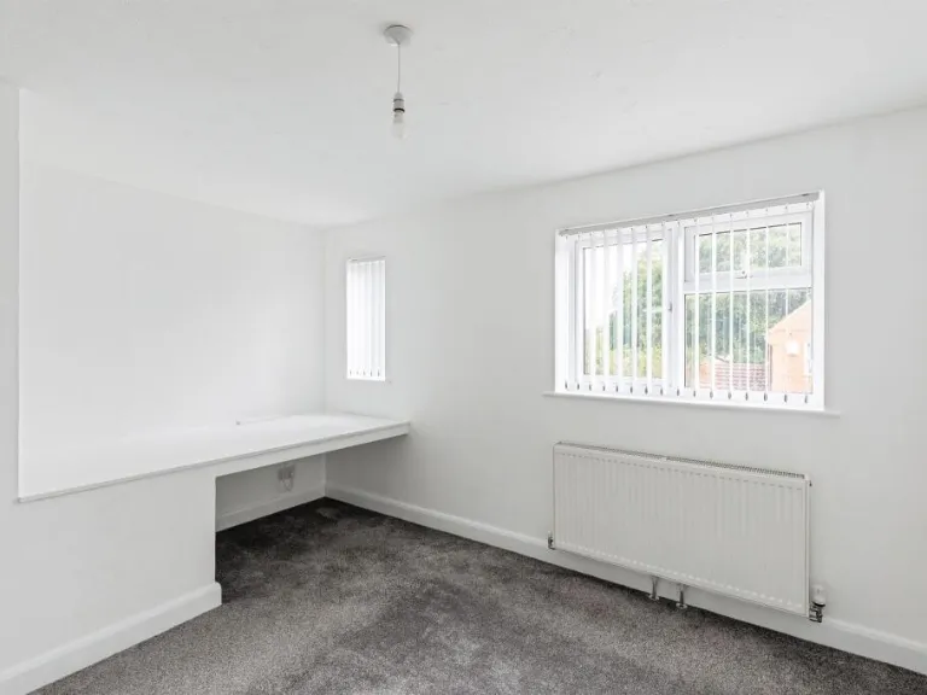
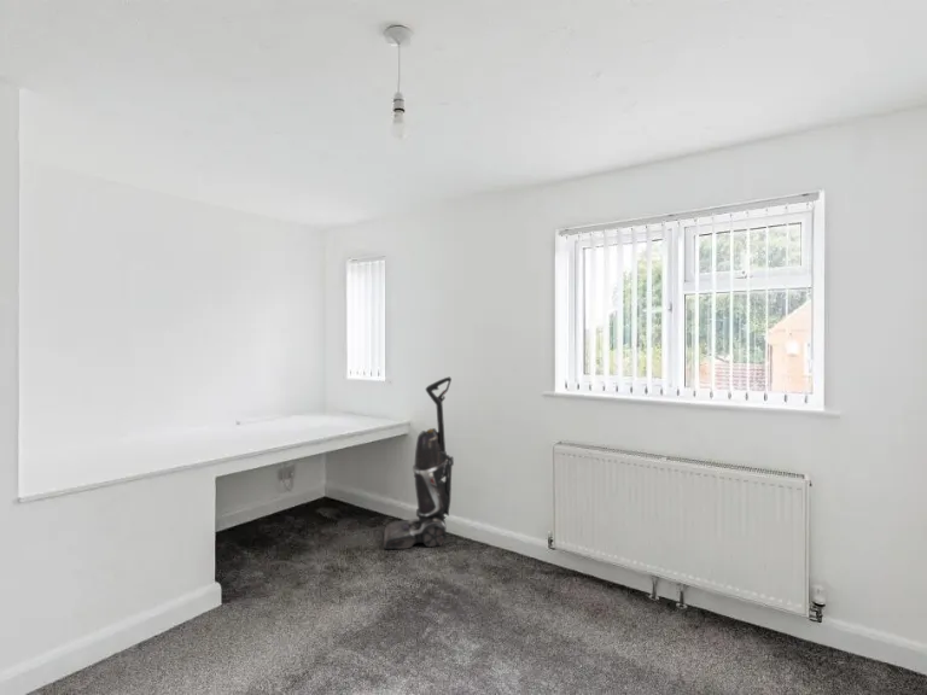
+ vacuum cleaner (415, 457)
